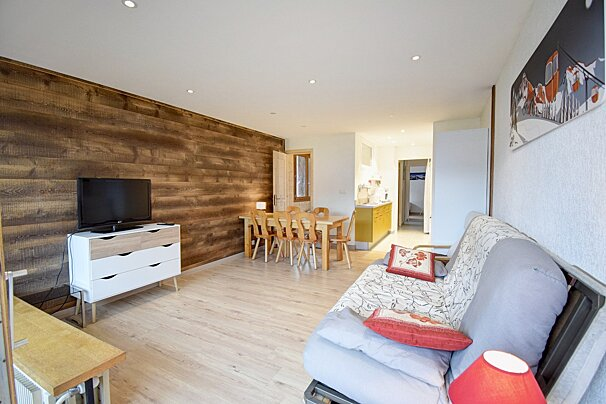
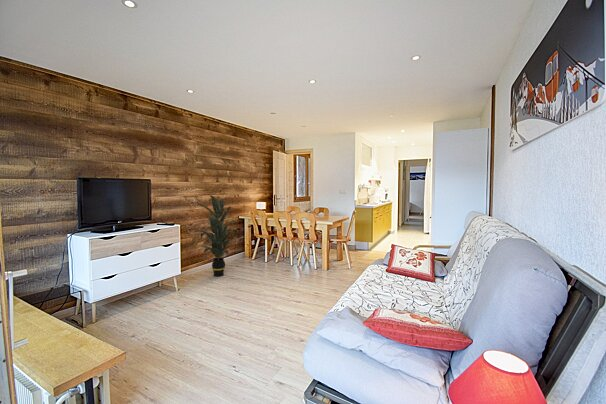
+ indoor plant (214, 235)
